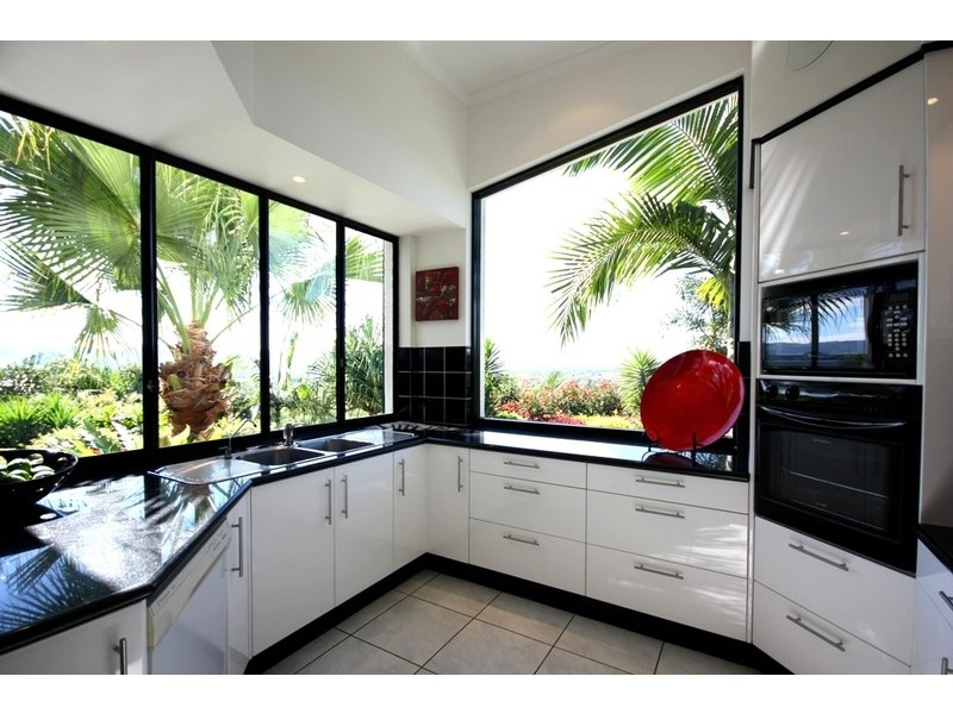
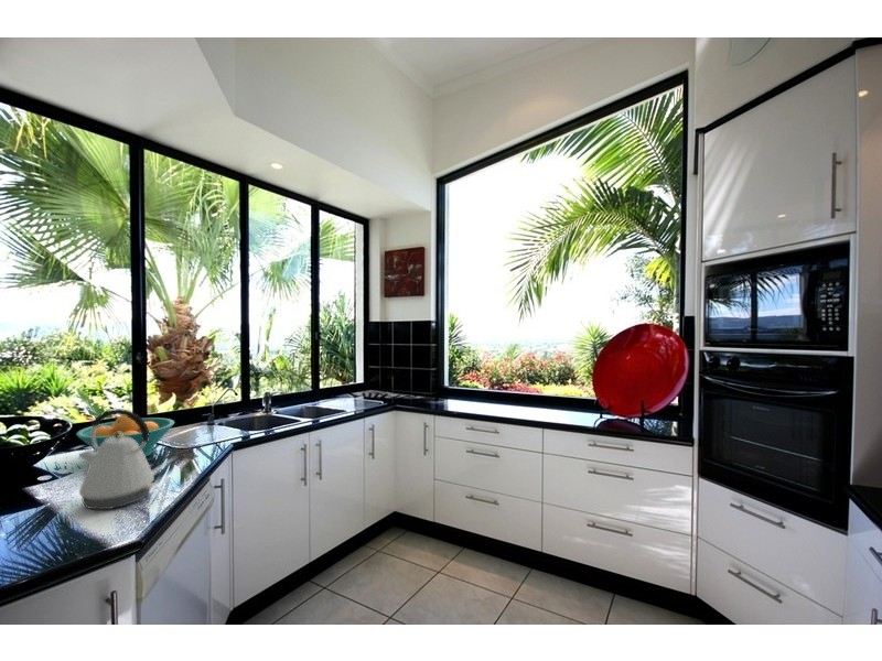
+ fruit bowl (128, 434)
+ kettle (116, 454)
